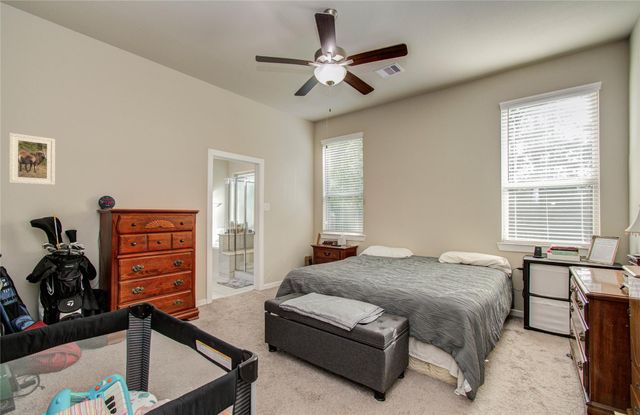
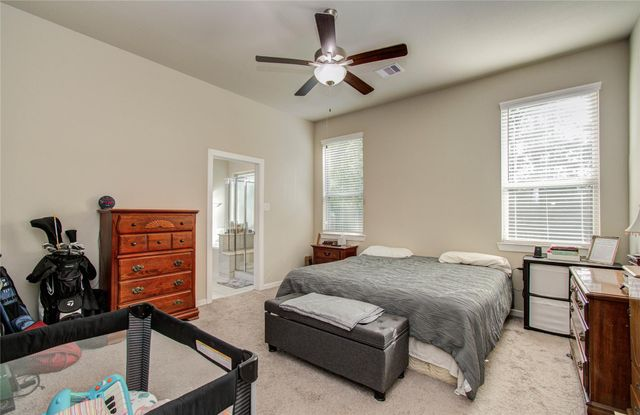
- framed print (32, 160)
